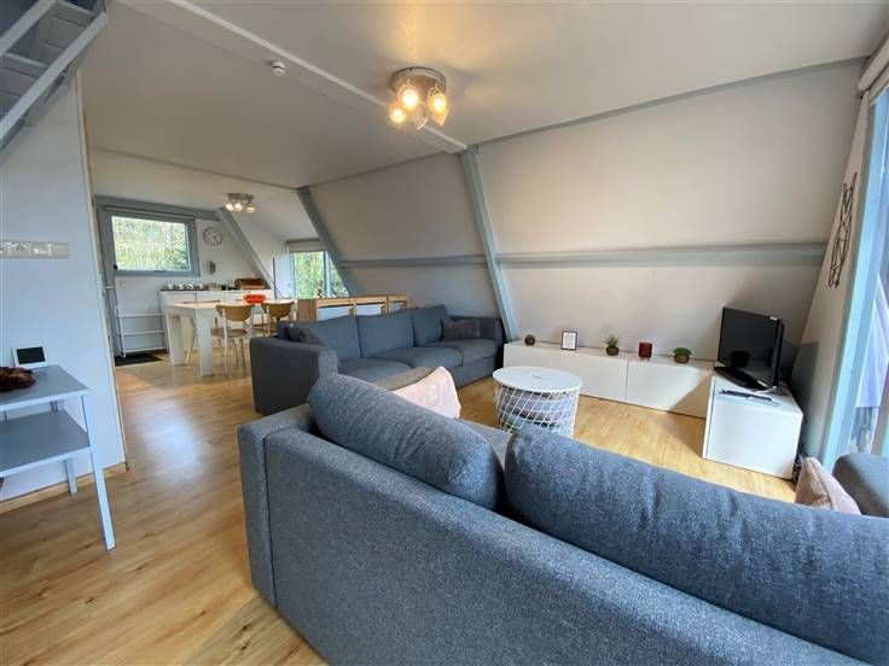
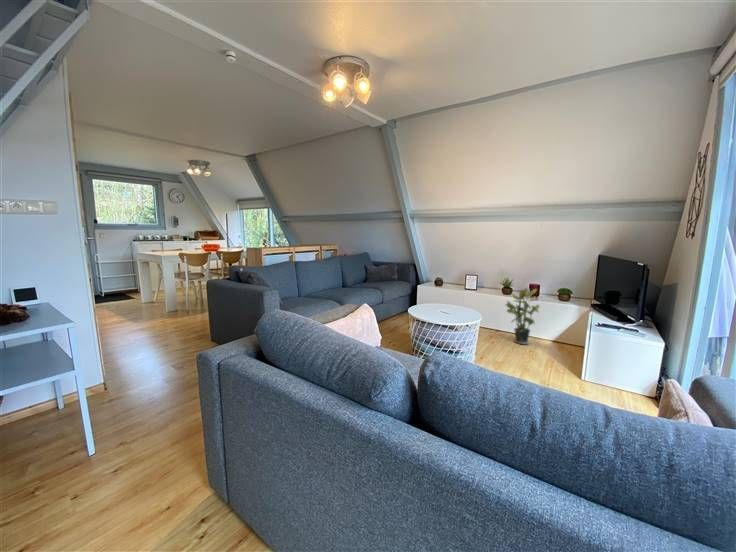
+ potted plant (521, 314)
